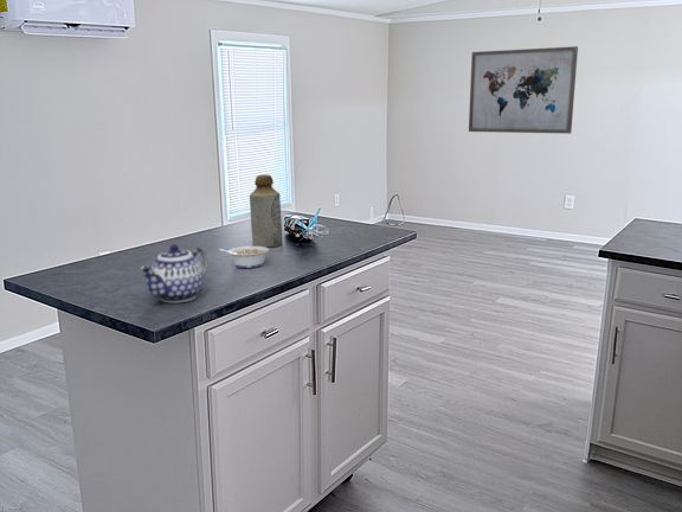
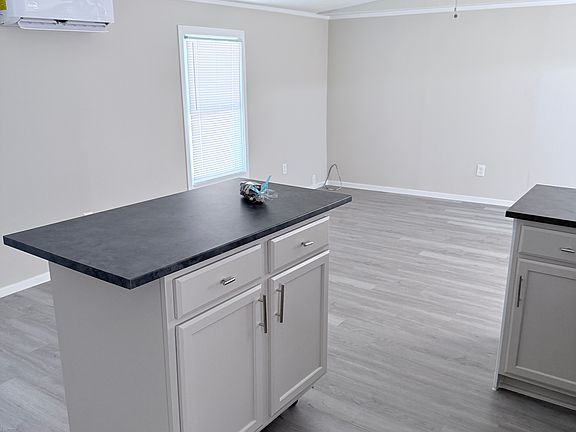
- bottle (265, 210)
- legume (247, 256)
- teapot (176, 270)
- wall art (520, 91)
